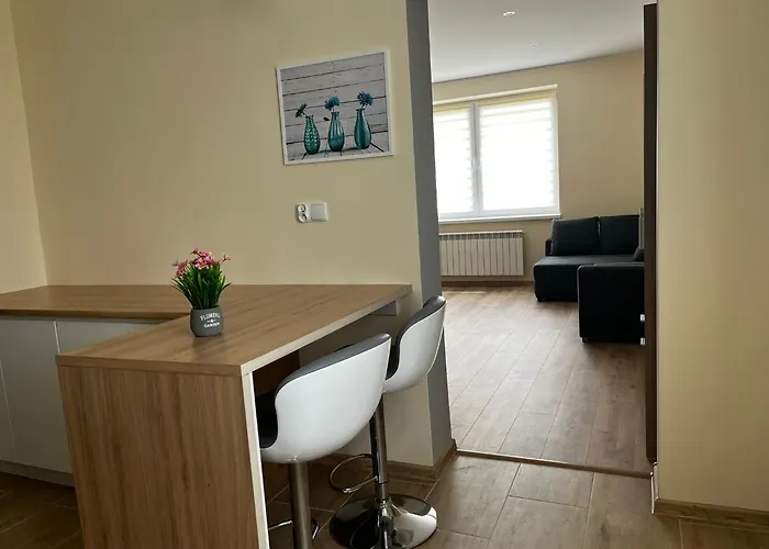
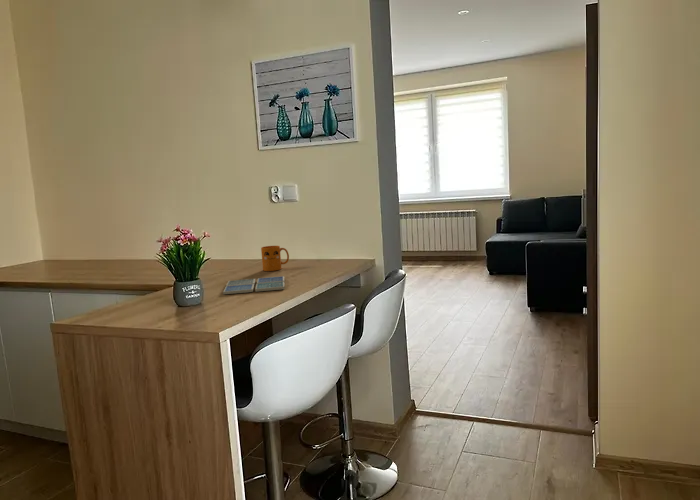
+ mug (275, 257)
+ drink coaster (256, 284)
